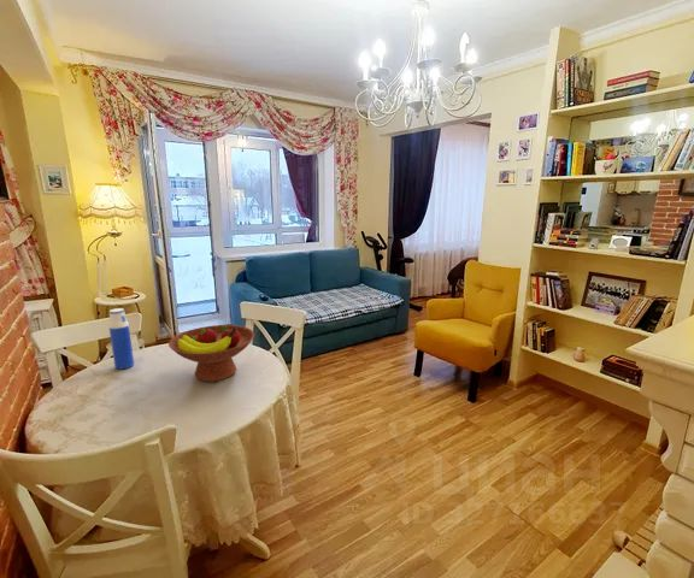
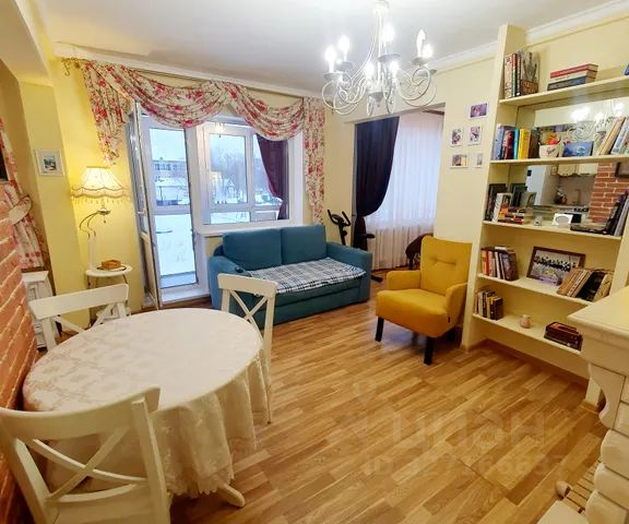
- water bottle (120, 338)
- fruit bowl (213, 348)
